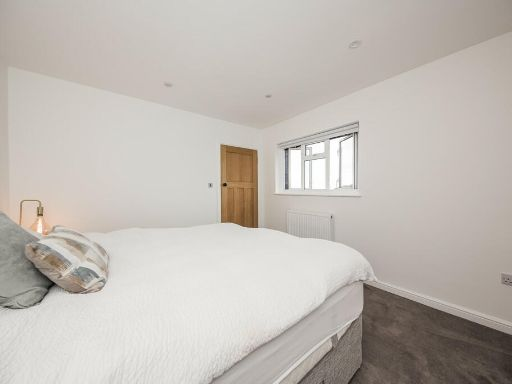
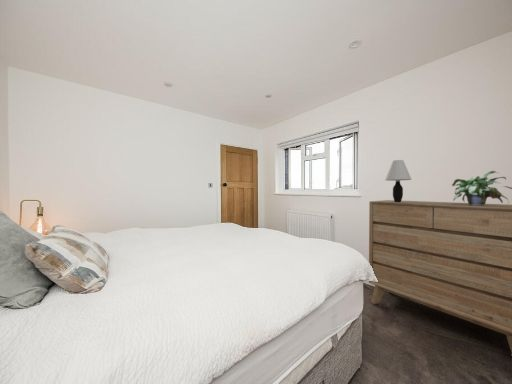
+ table lamp (397, 181)
+ dresser (439, 260)
+ potted plant (478, 188)
